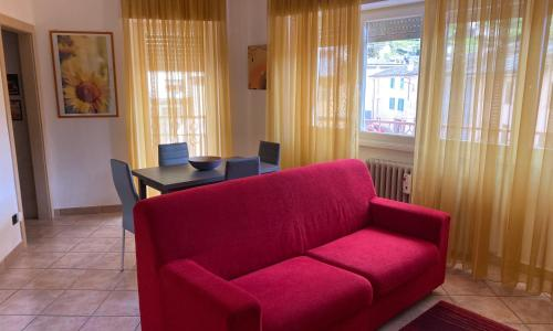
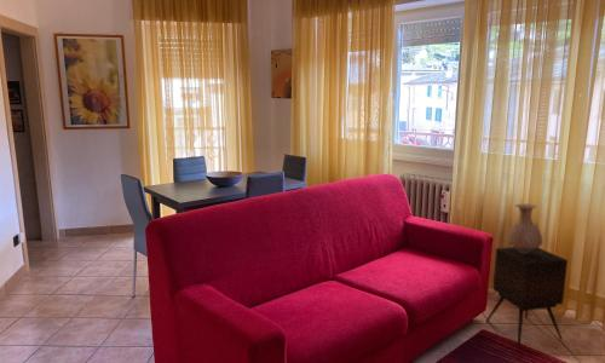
+ side table (525, 293)
+ vase (525, 229)
